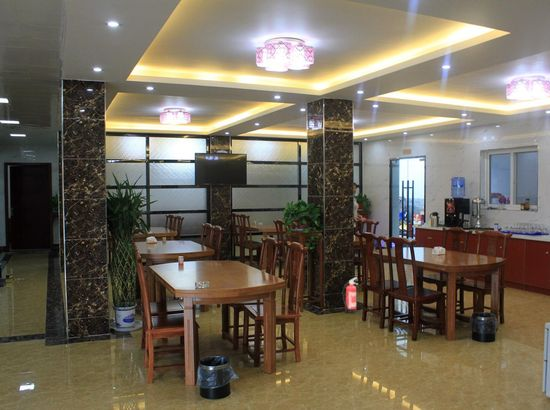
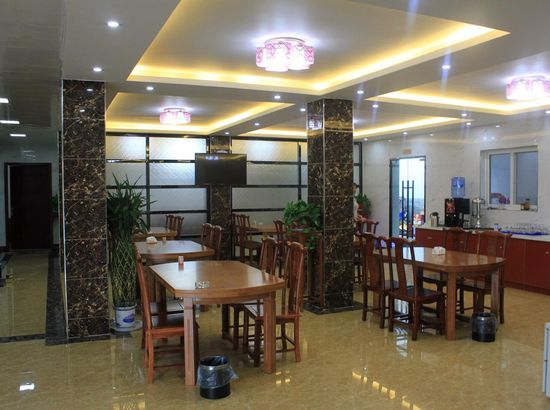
- fire extinguisher (349, 294)
